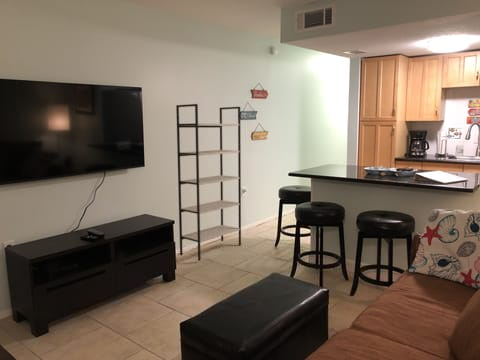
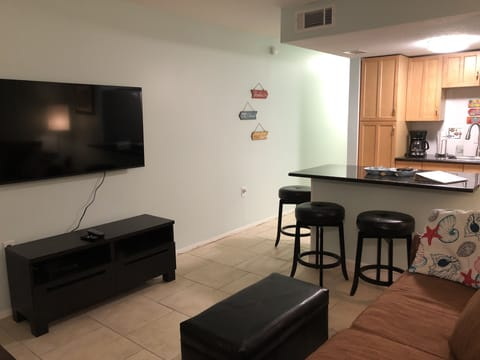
- shelving unit (210, 180)
